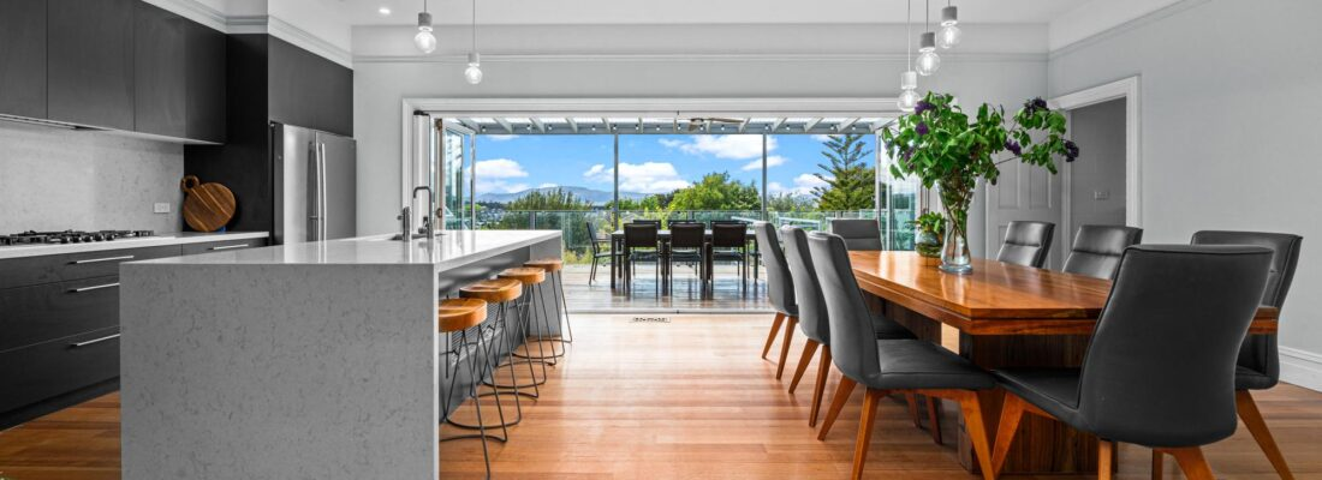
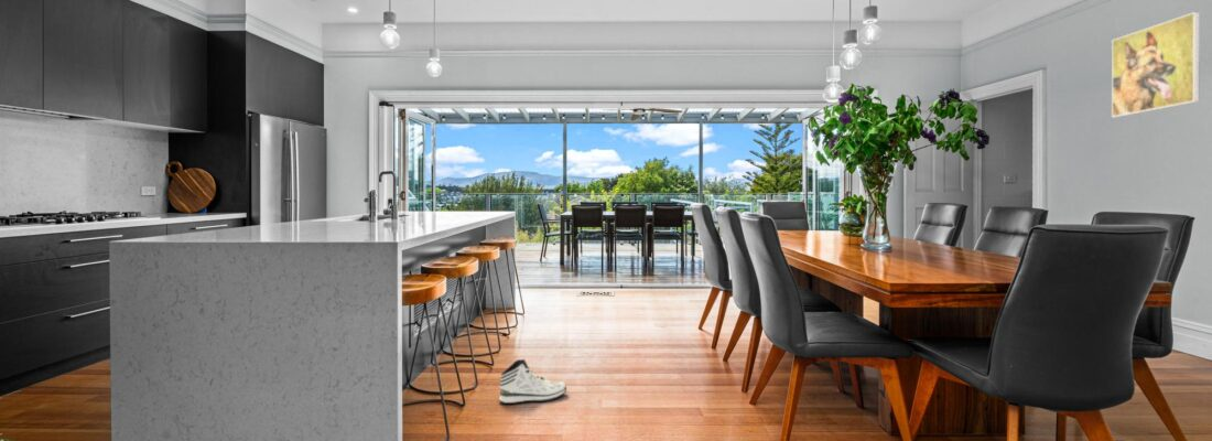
+ sneaker (533, 378)
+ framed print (1151, 68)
